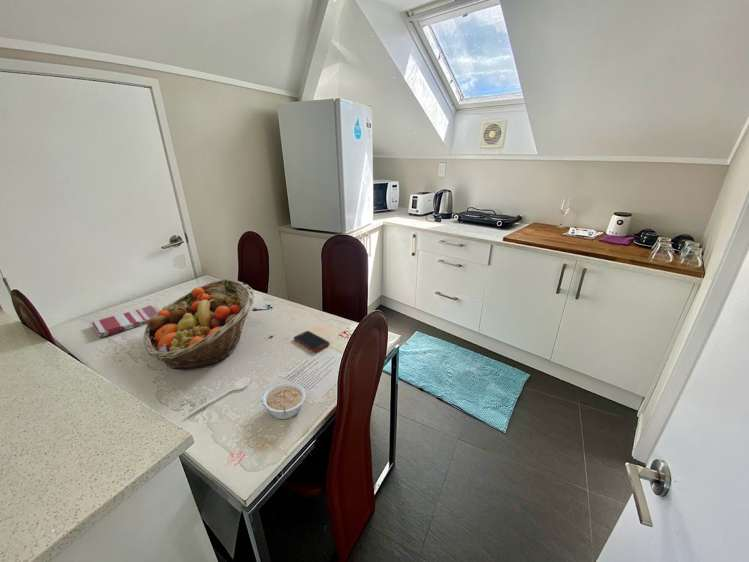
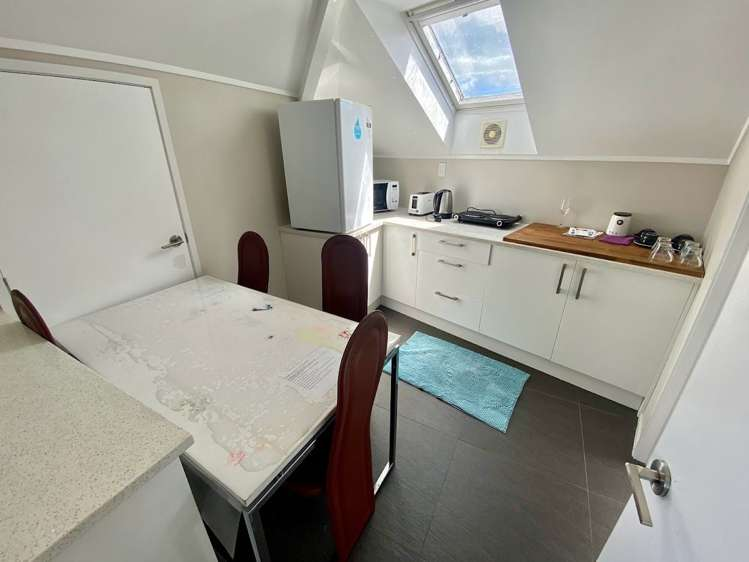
- stirrer (221, 395)
- dish towel (127, 319)
- fruit basket (202, 320)
- cell phone (311, 340)
- legume (285, 401)
